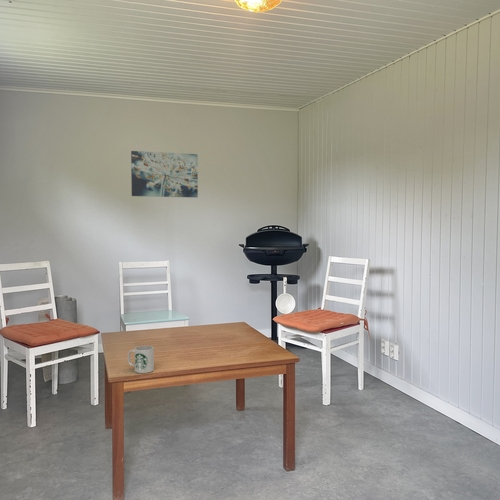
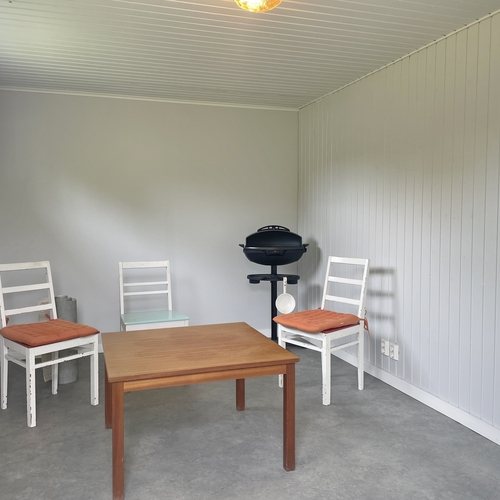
- wall art (165, 174)
- mug (140, 358)
